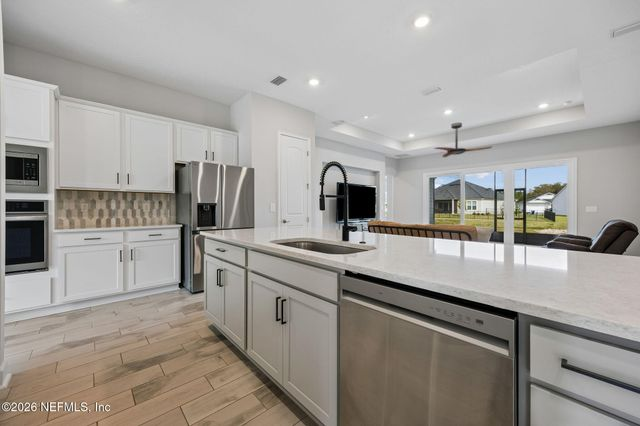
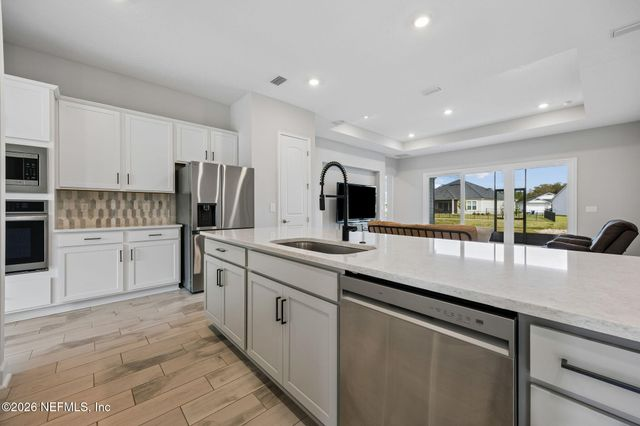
- ceiling fan (457, 138)
